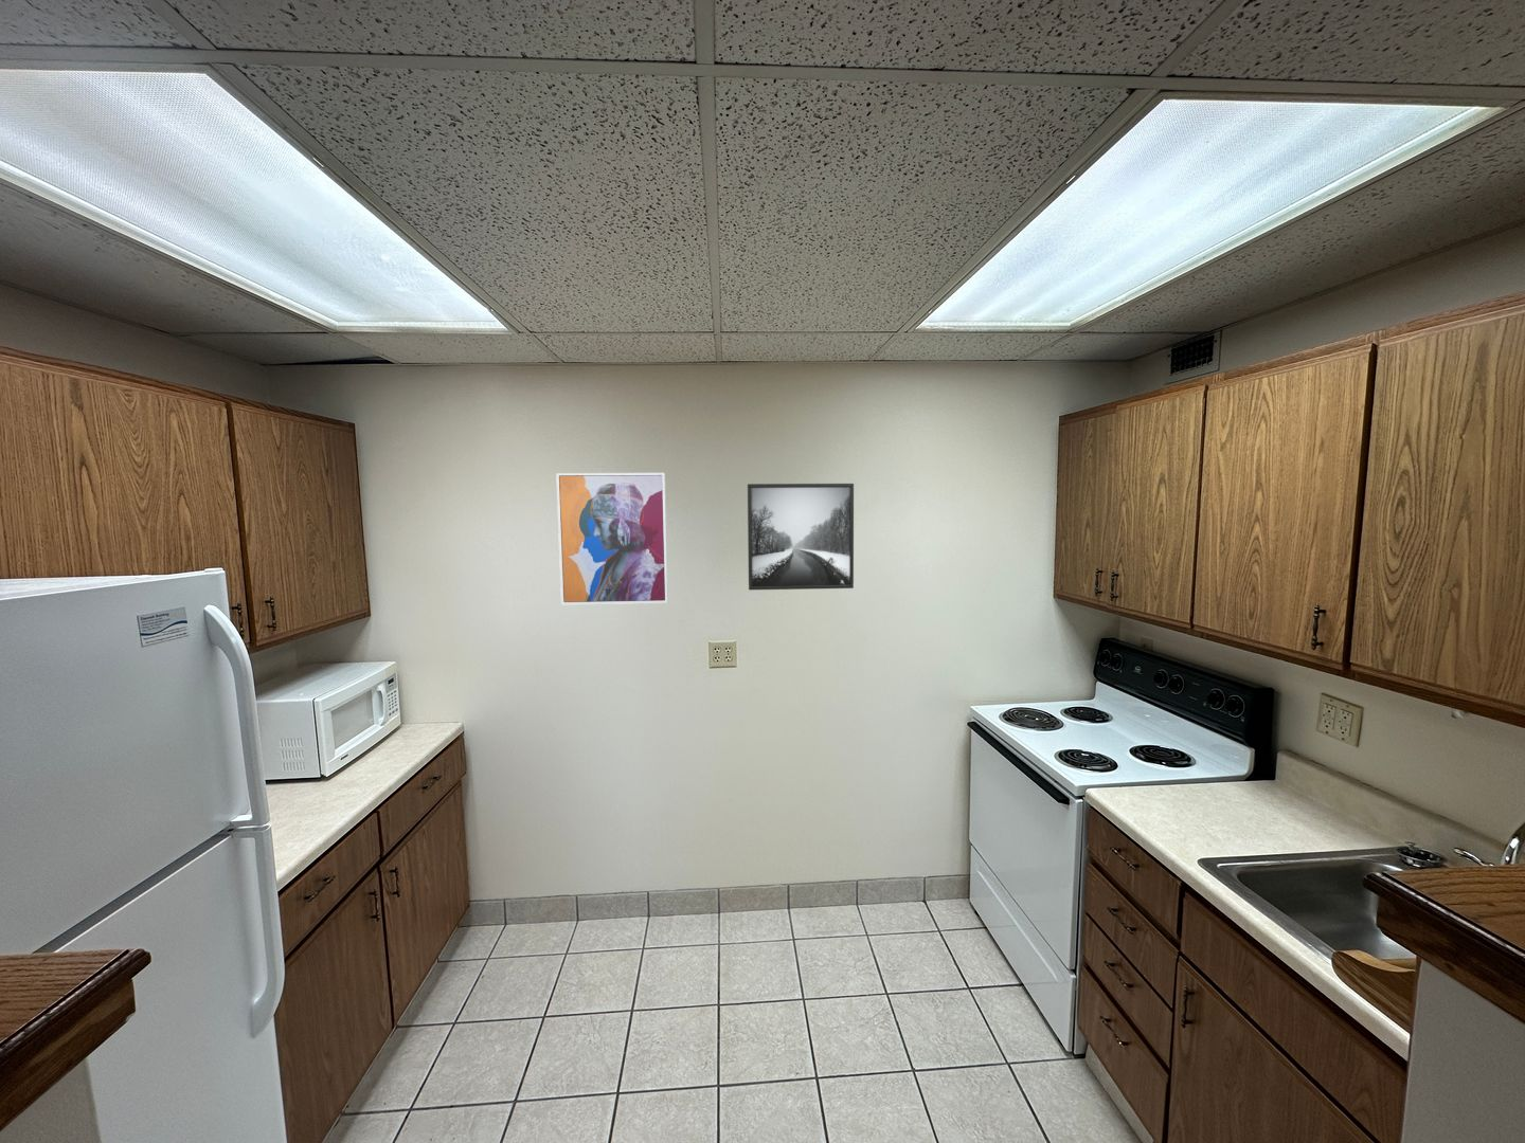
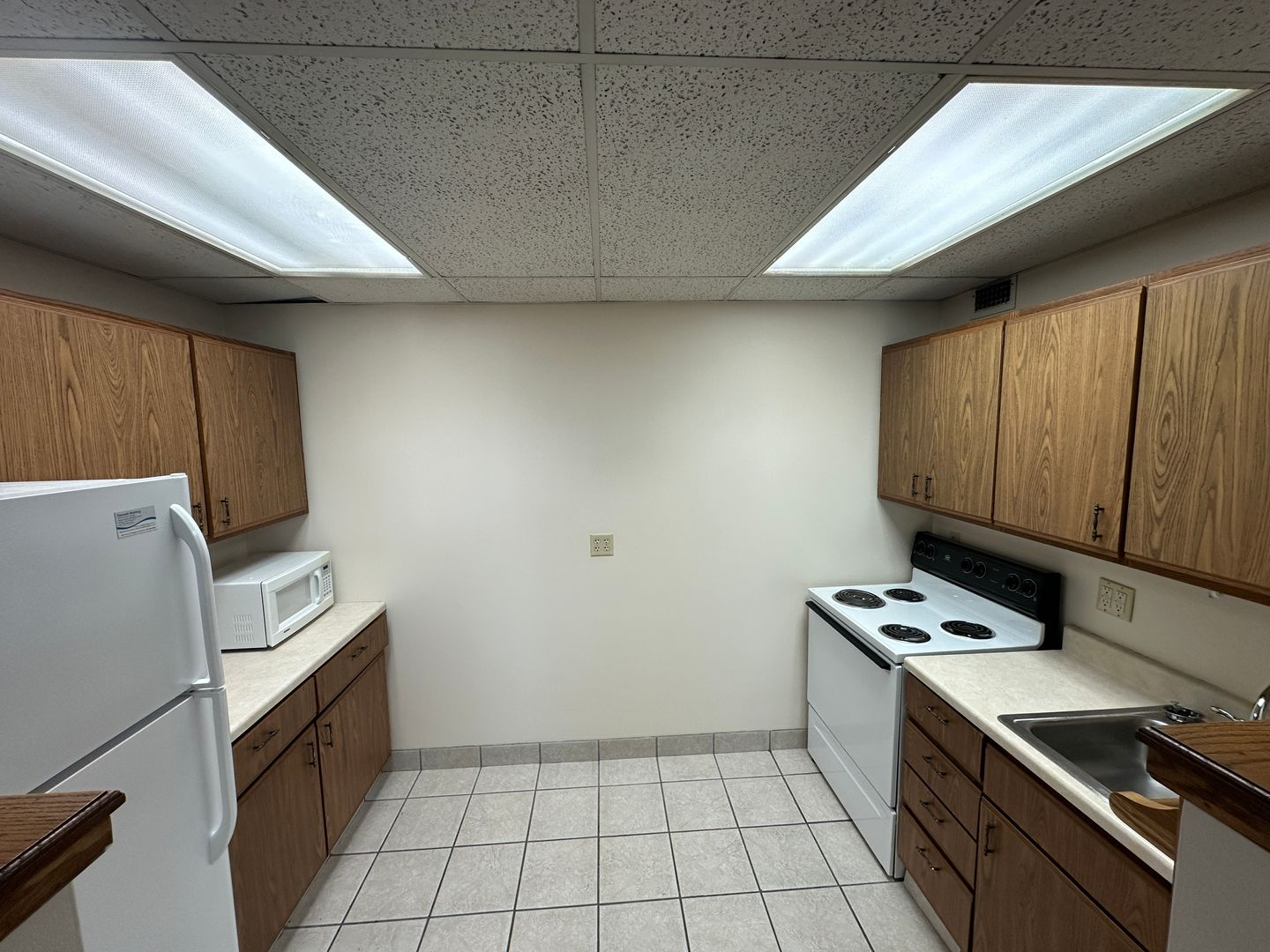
- wall art (614, 539)
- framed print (801, 537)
